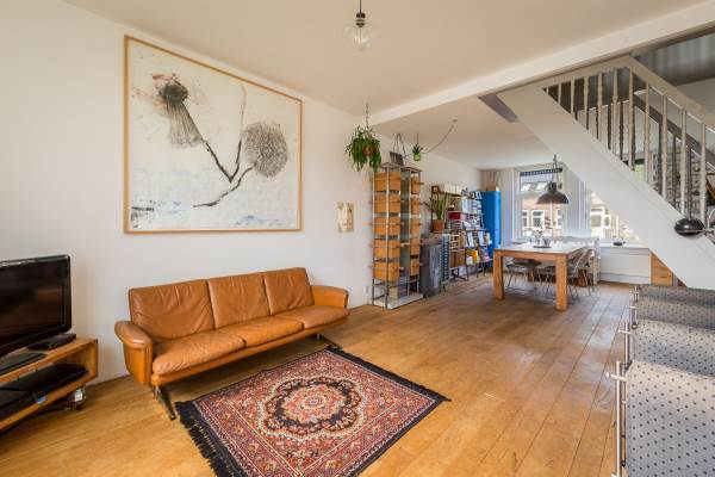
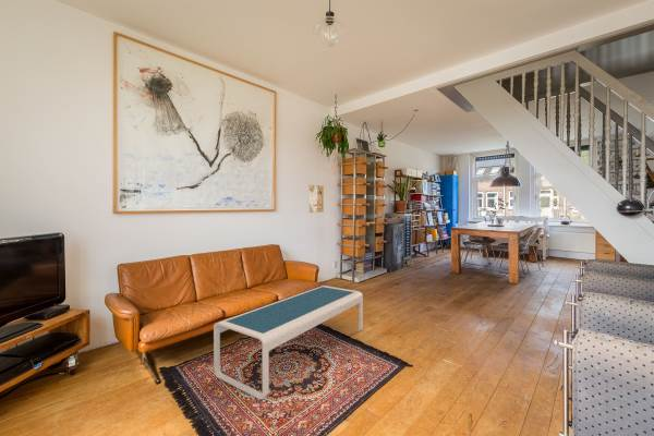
+ coffee table (300, 327)
